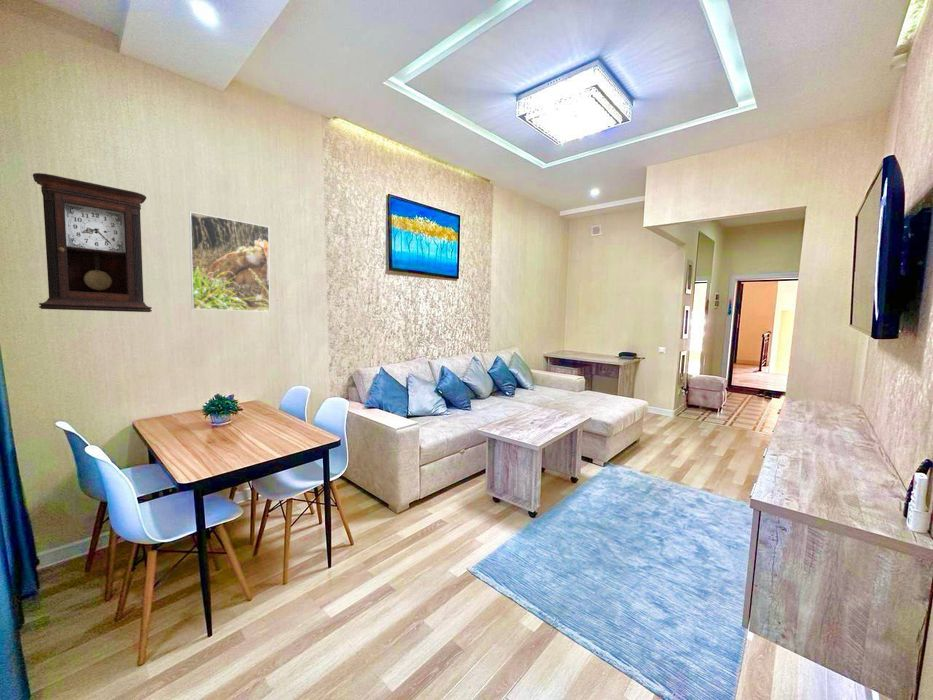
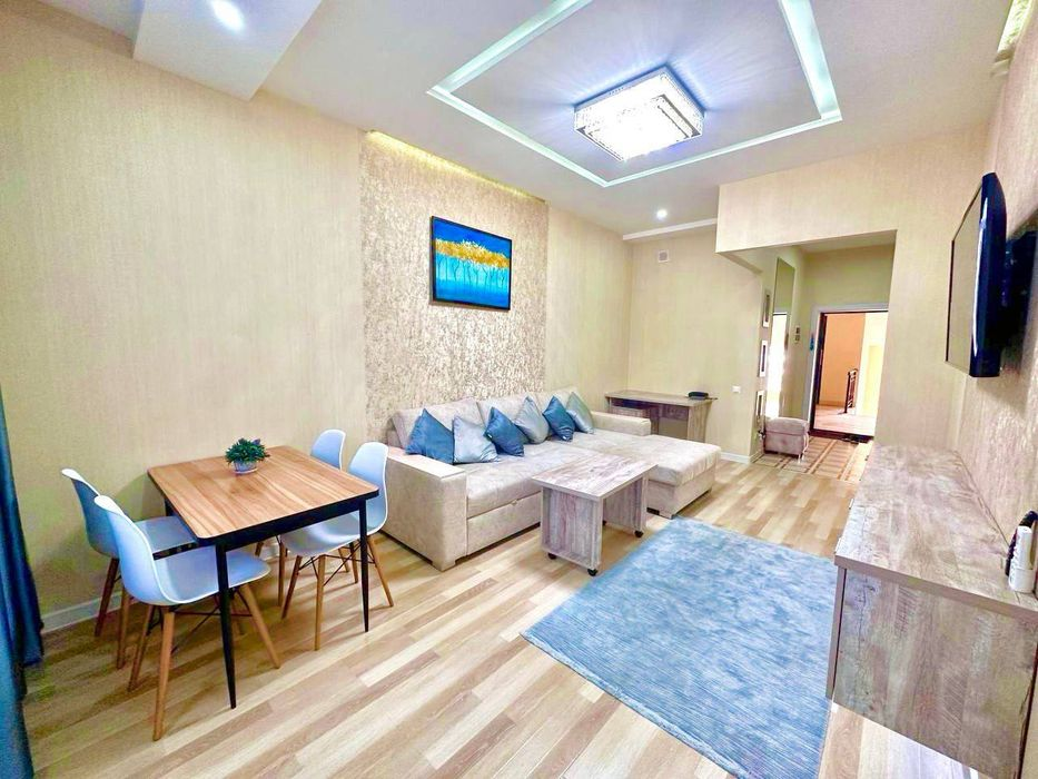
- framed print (232, 265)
- pendulum clock (96, 249)
